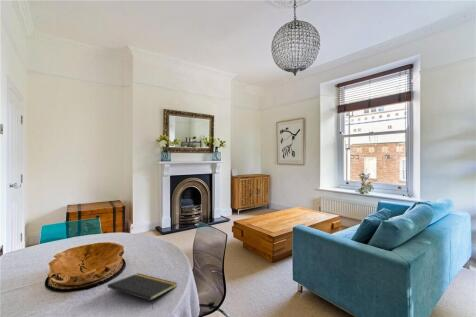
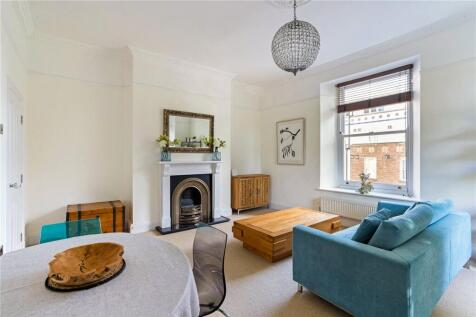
- notepad (143, 285)
